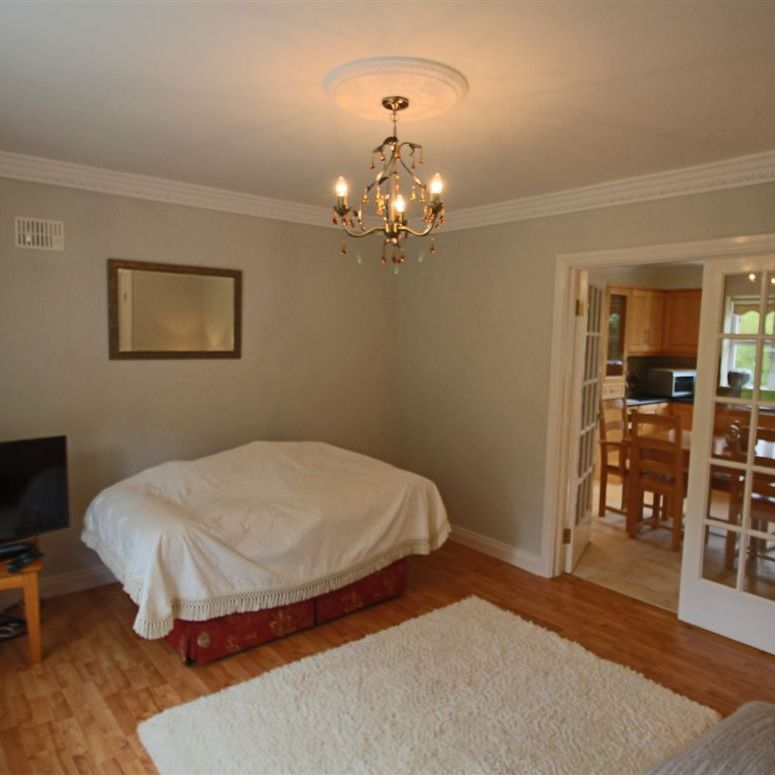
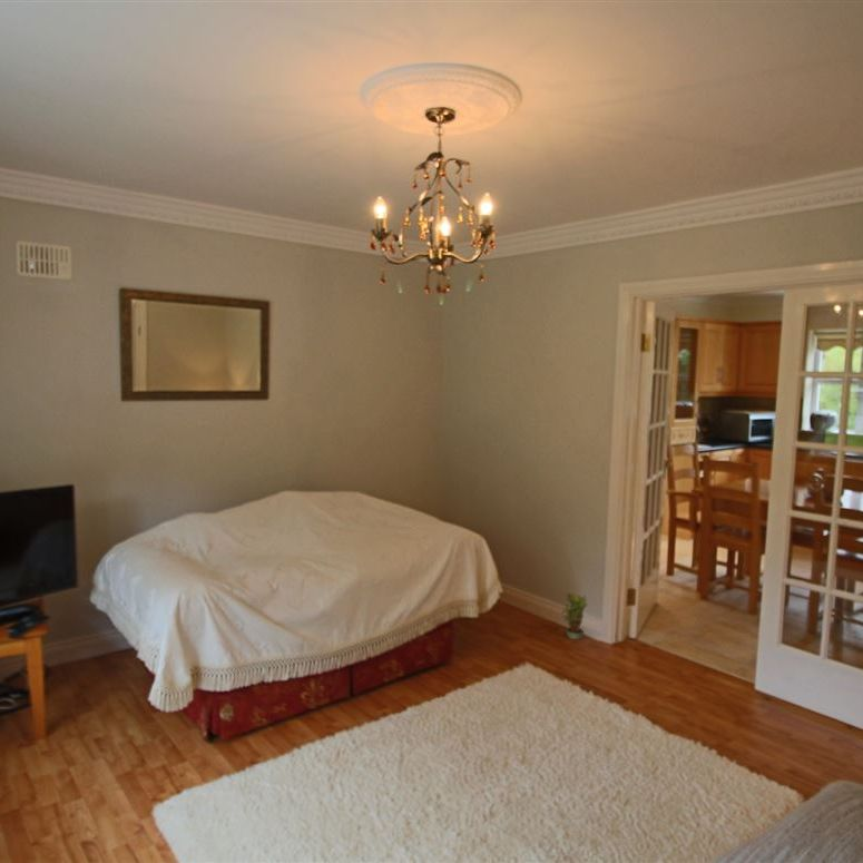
+ potted plant (571, 611)
